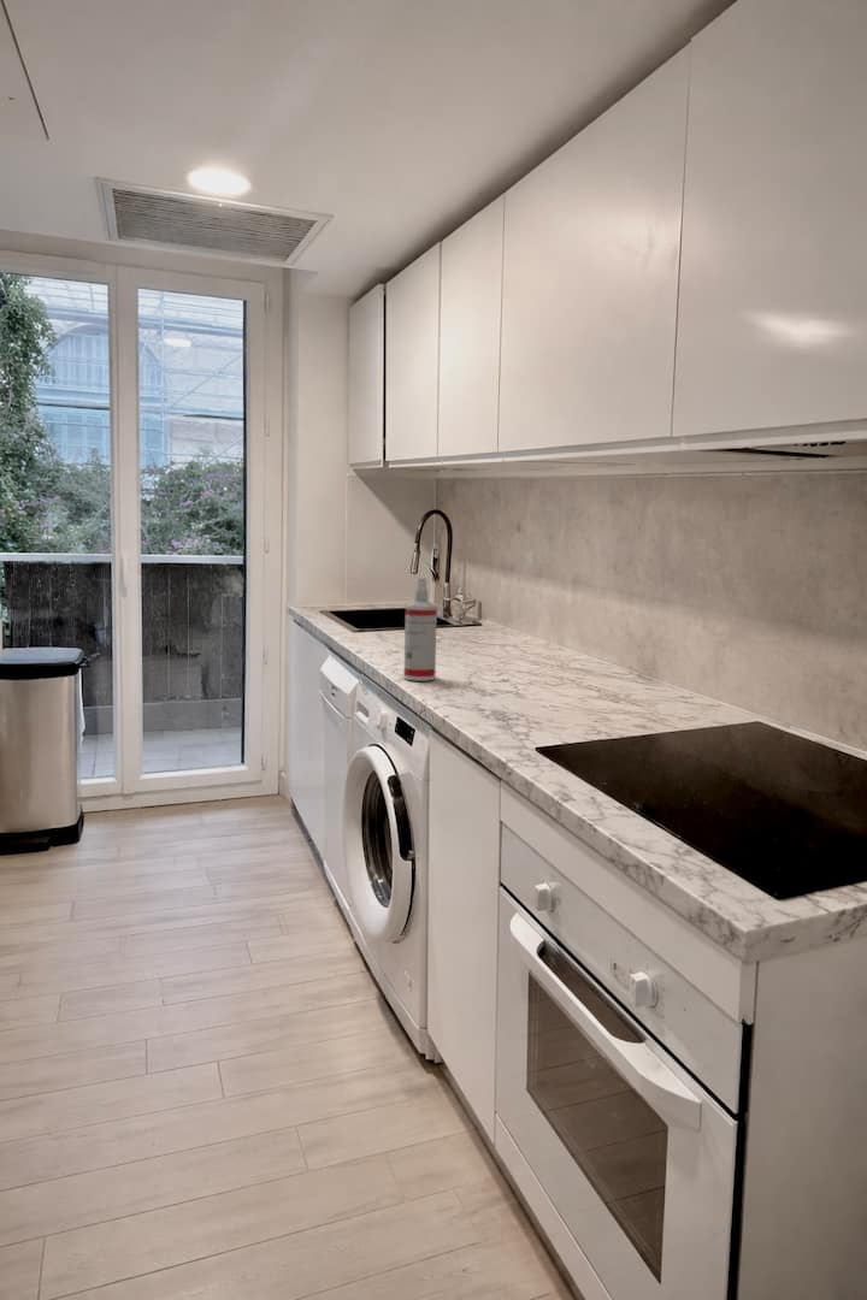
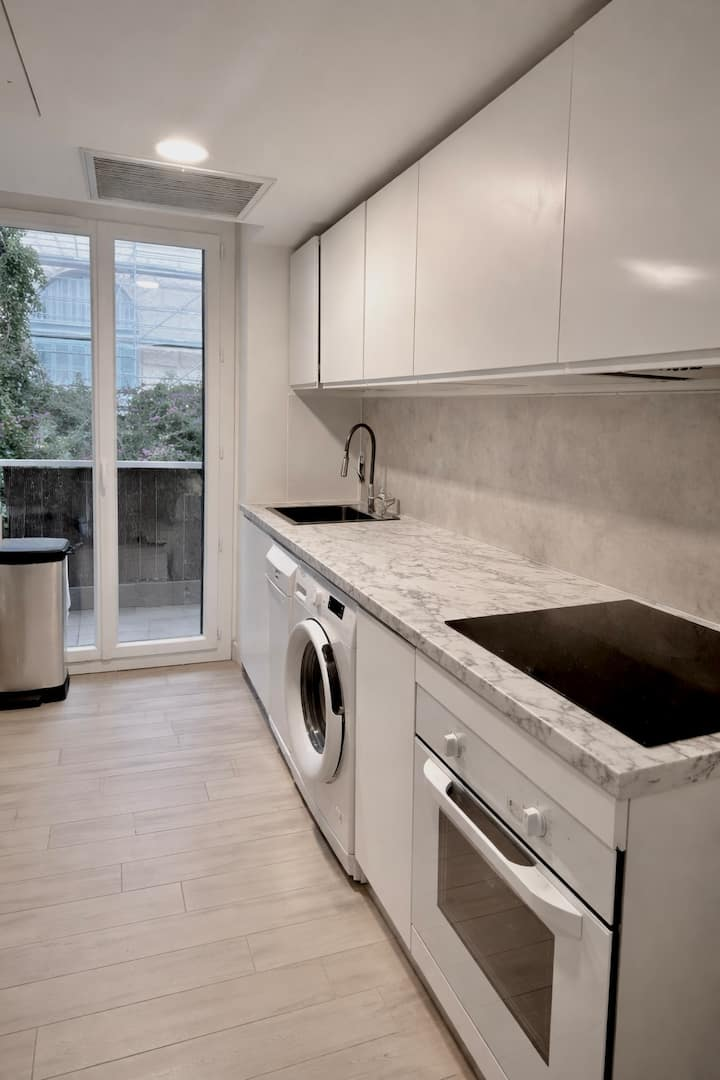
- spray bottle (420, 628)
